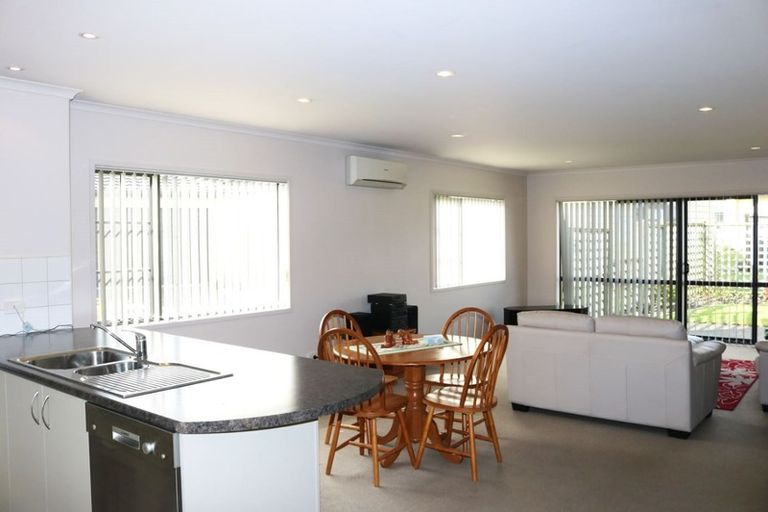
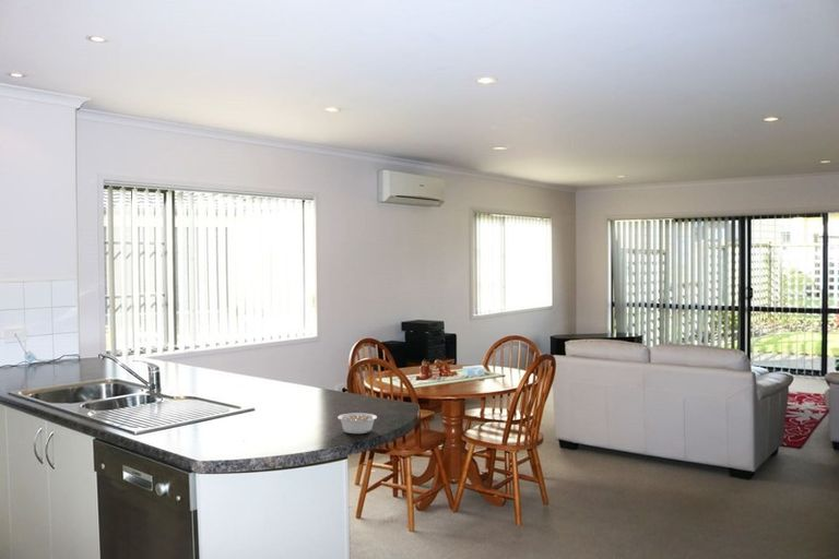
+ legume (358, 423)
